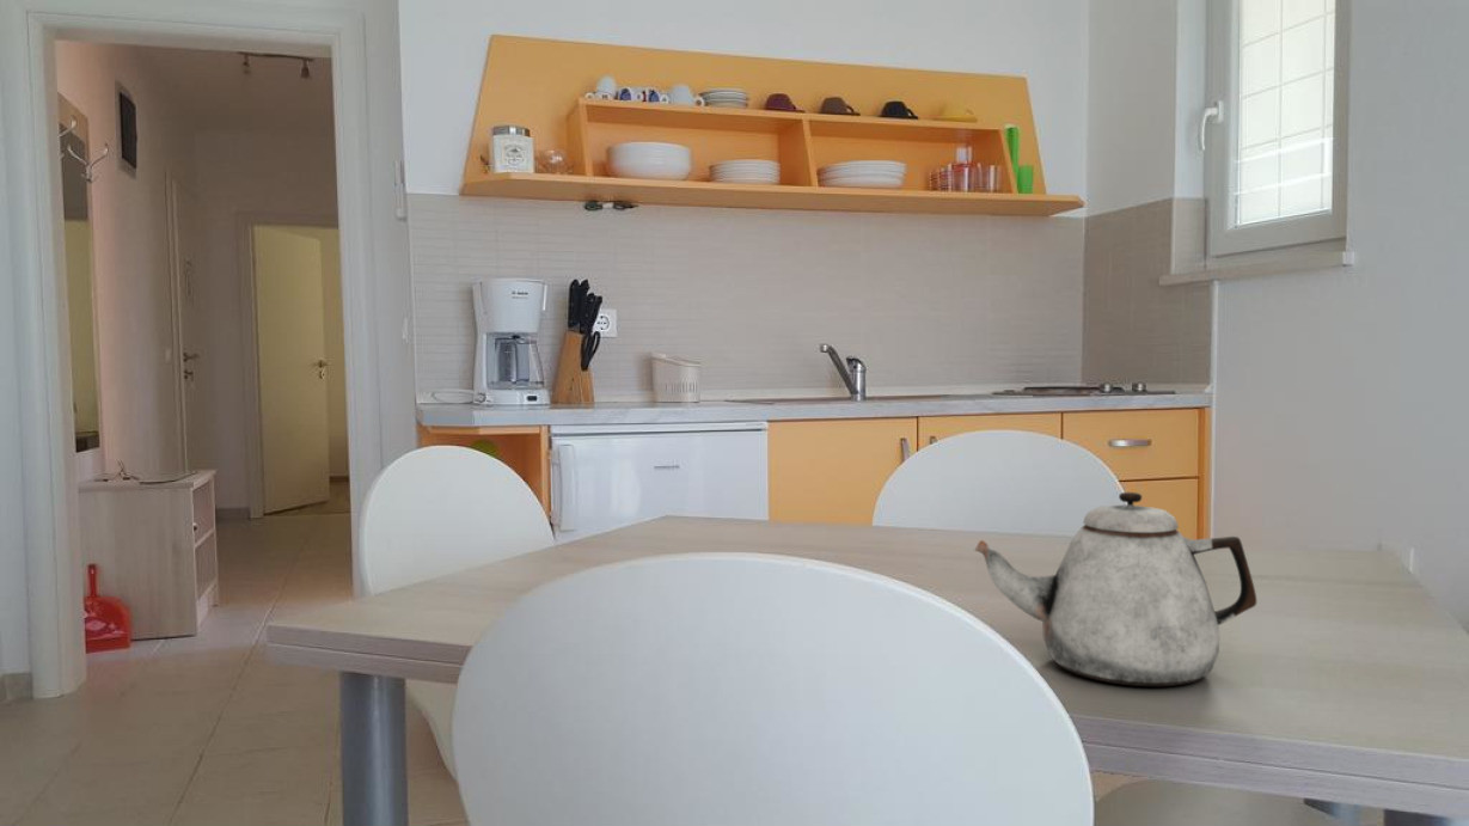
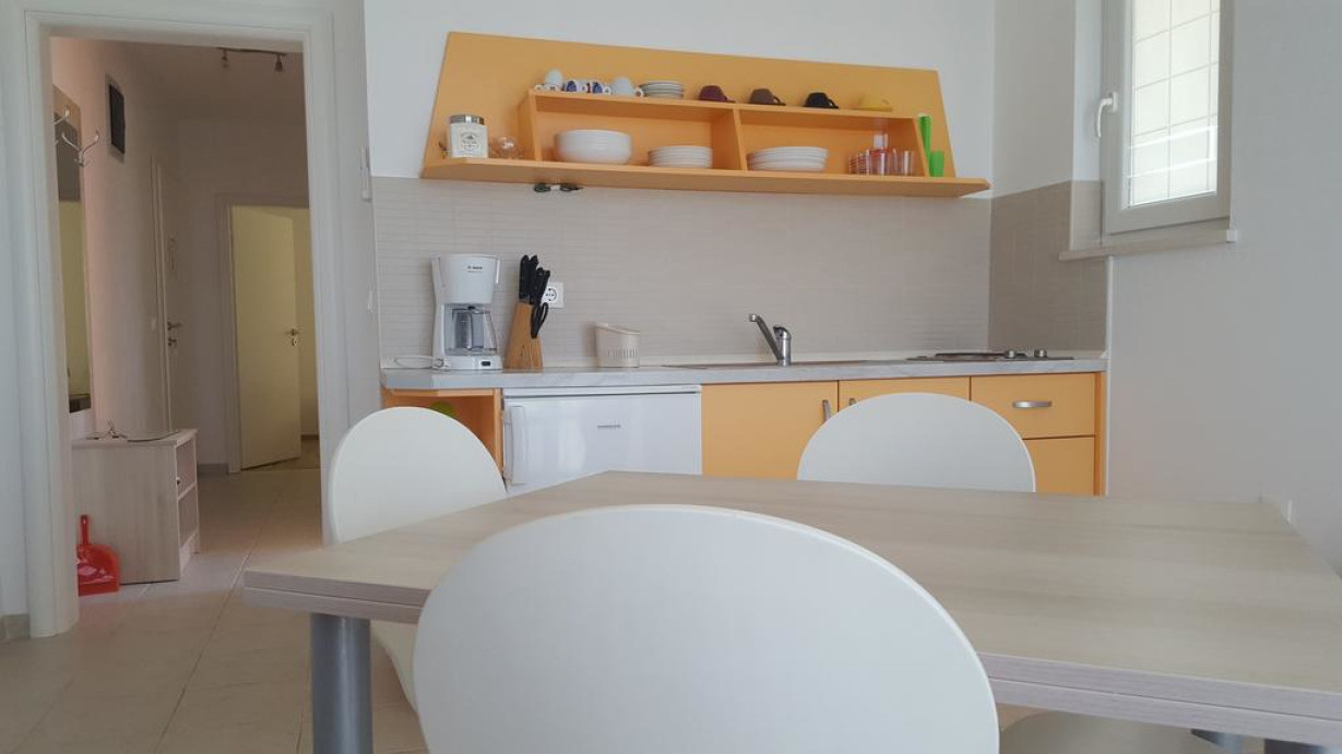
- teapot (1110, 579)
